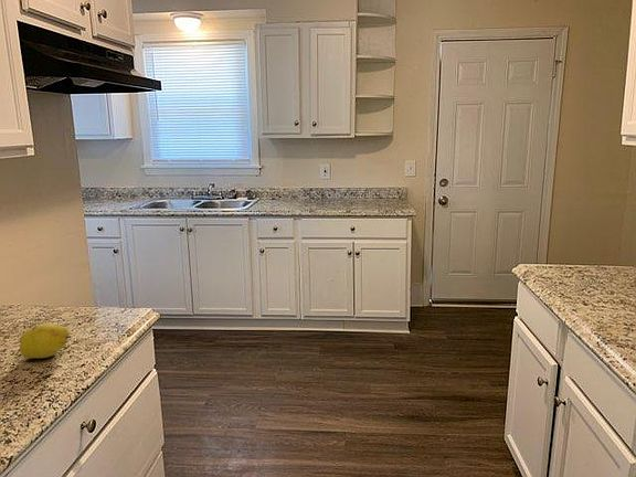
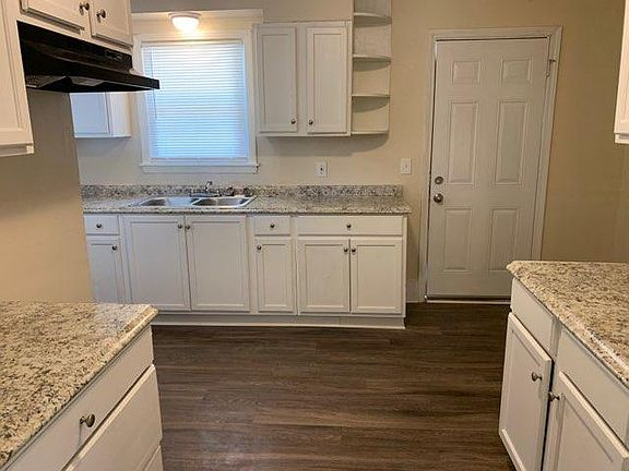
- fruit (45, 339)
